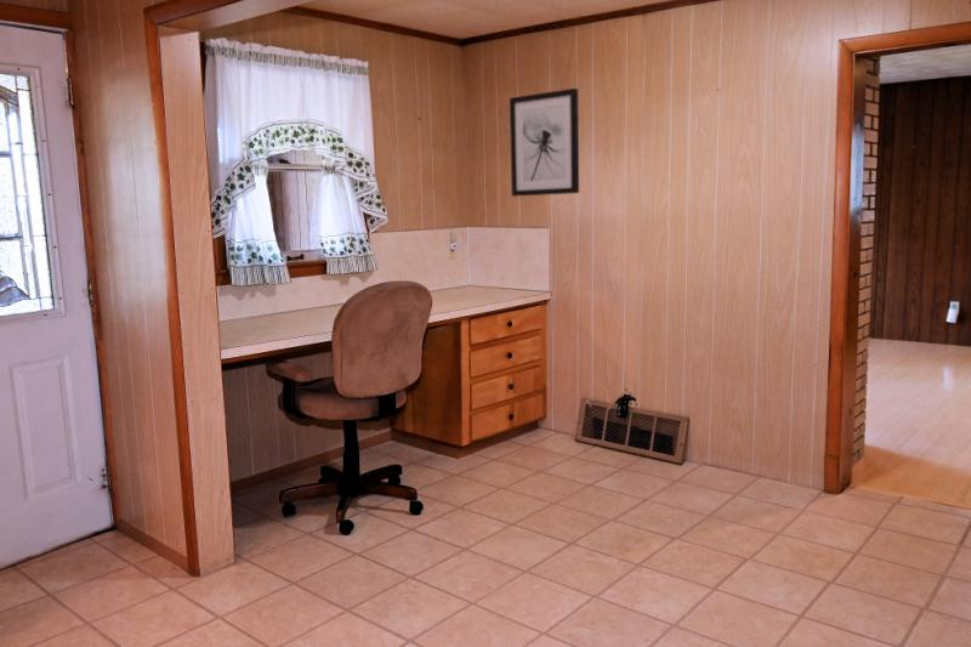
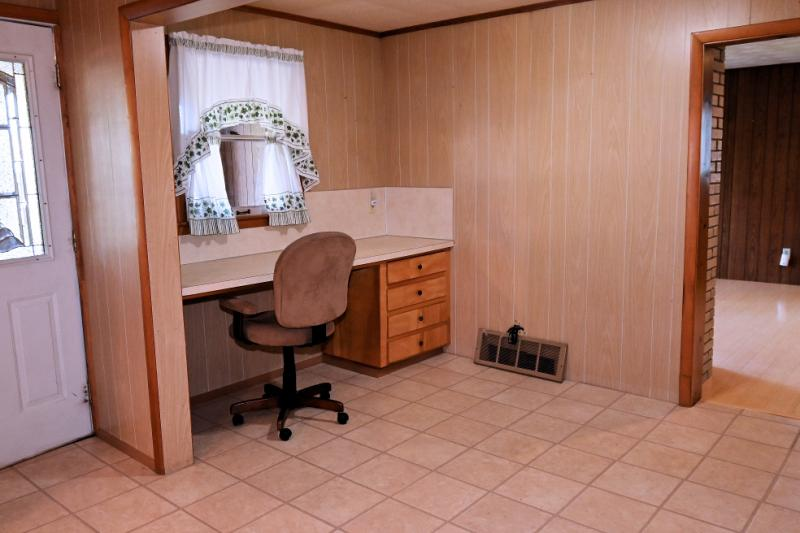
- wall art (543, 144)
